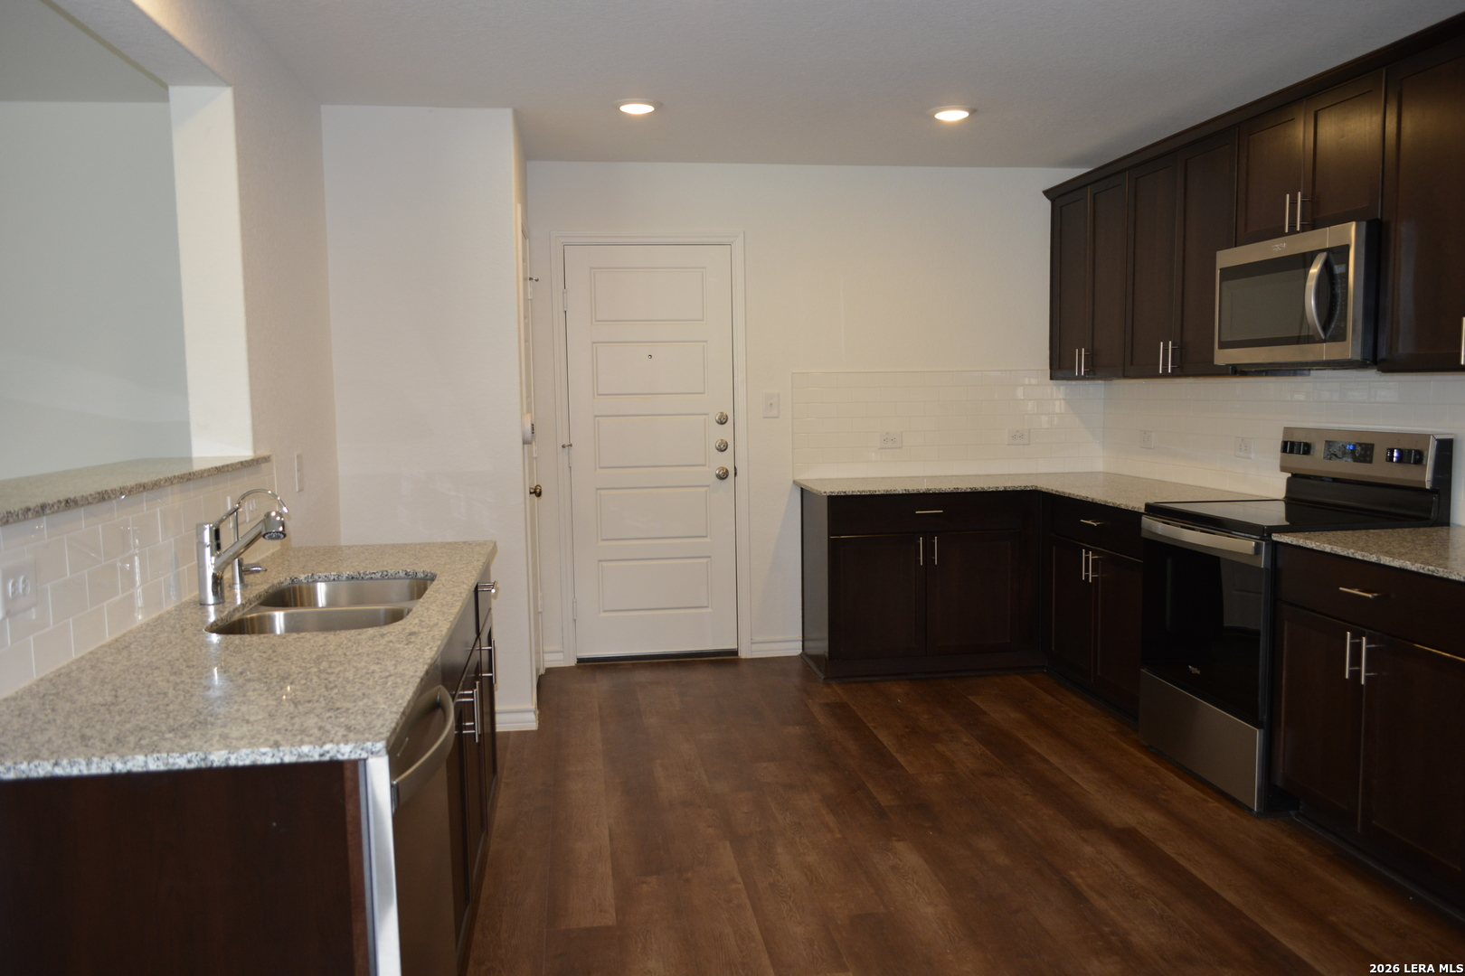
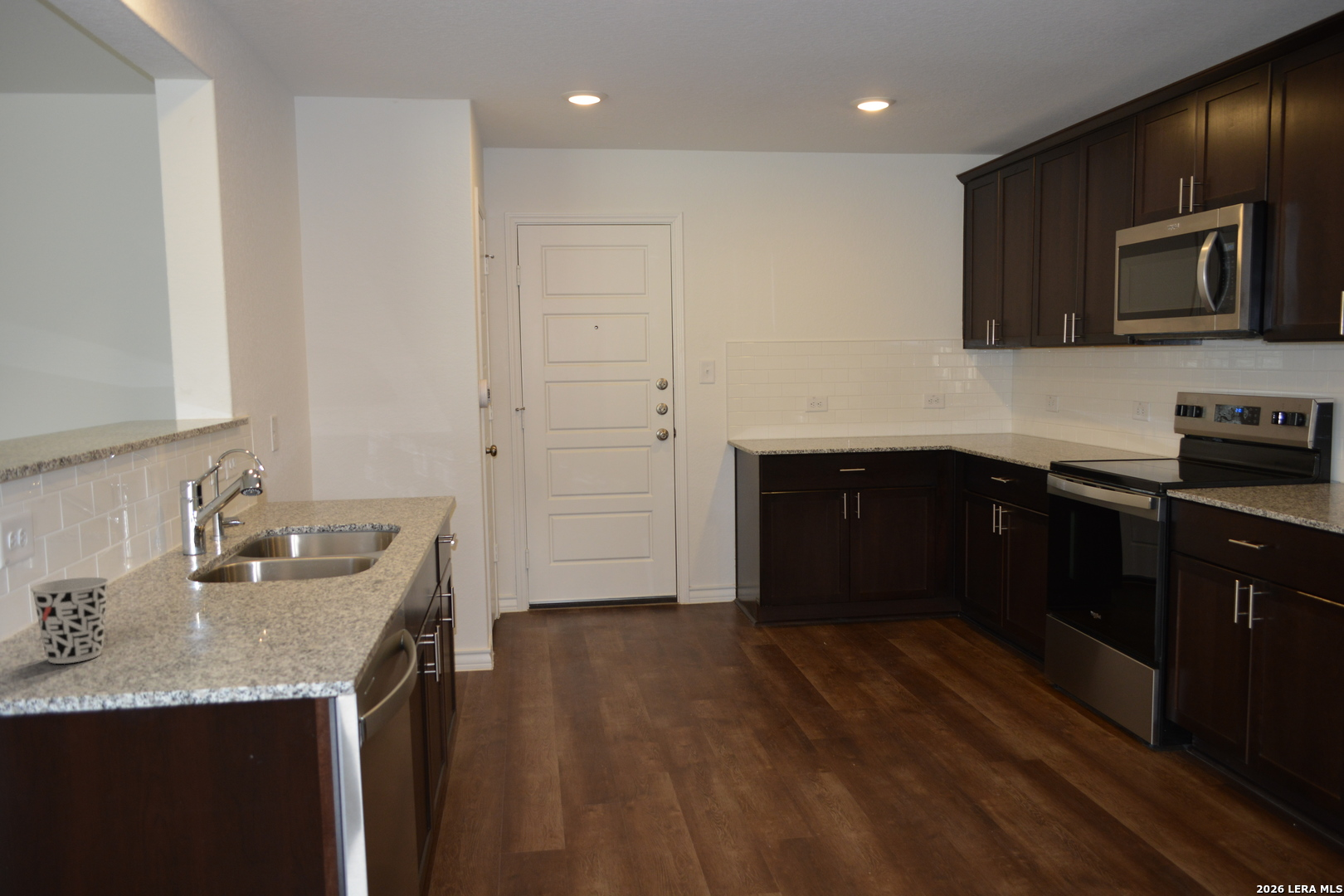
+ cup (72, 620)
